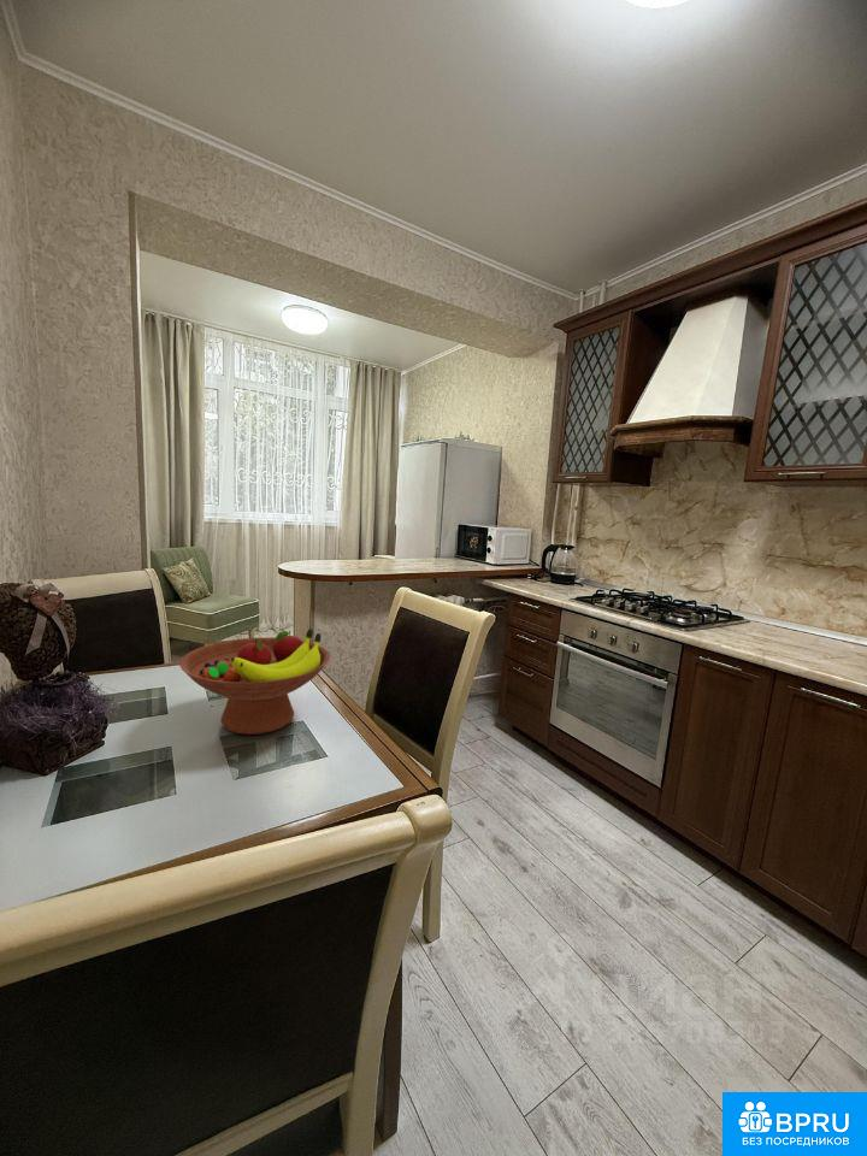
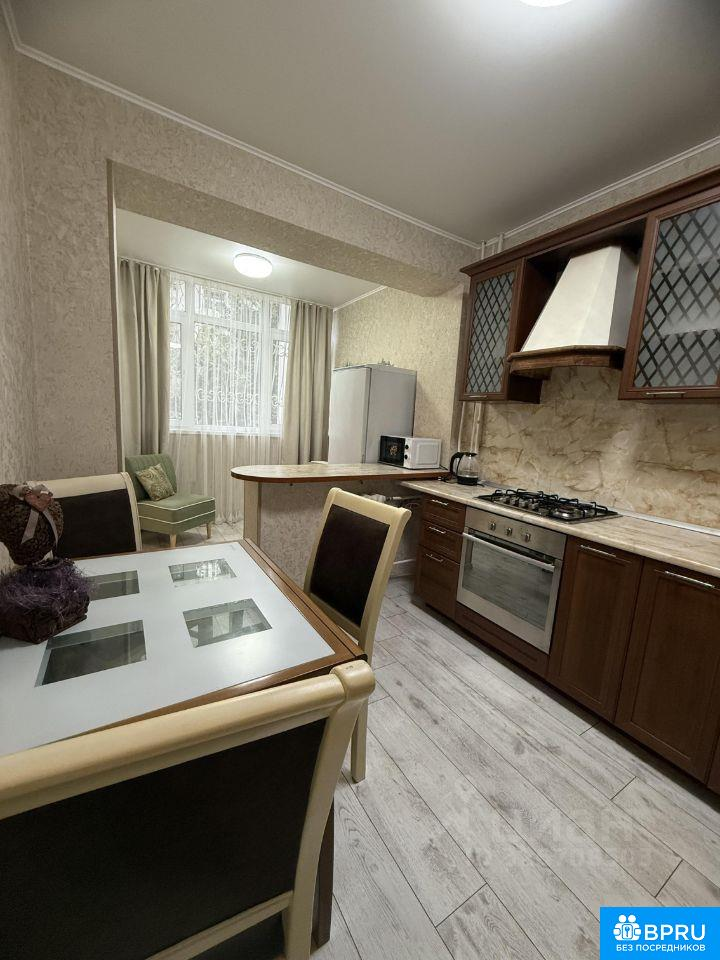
- fruit bowl (258, 676)
